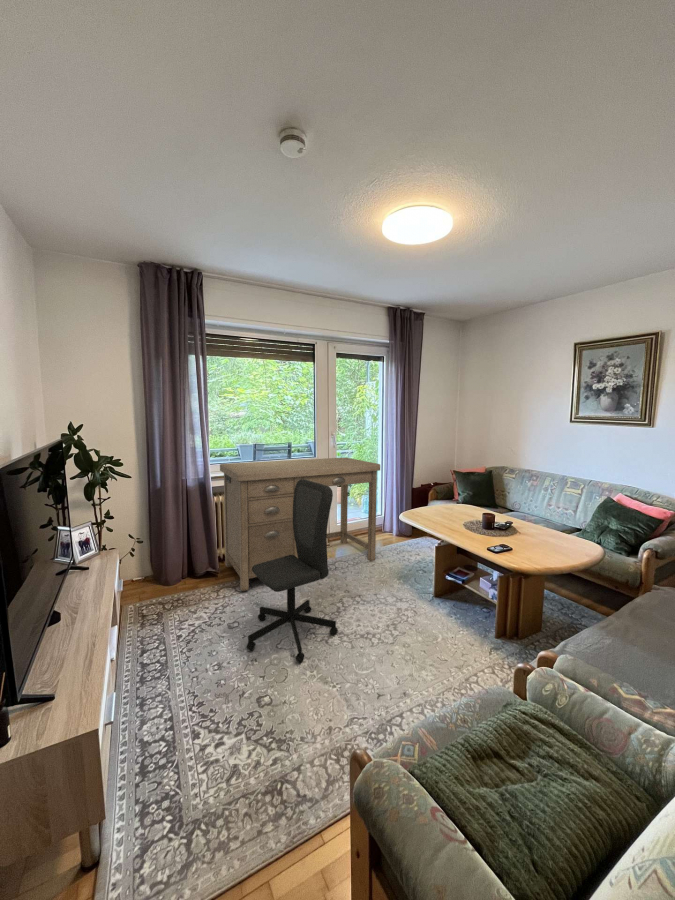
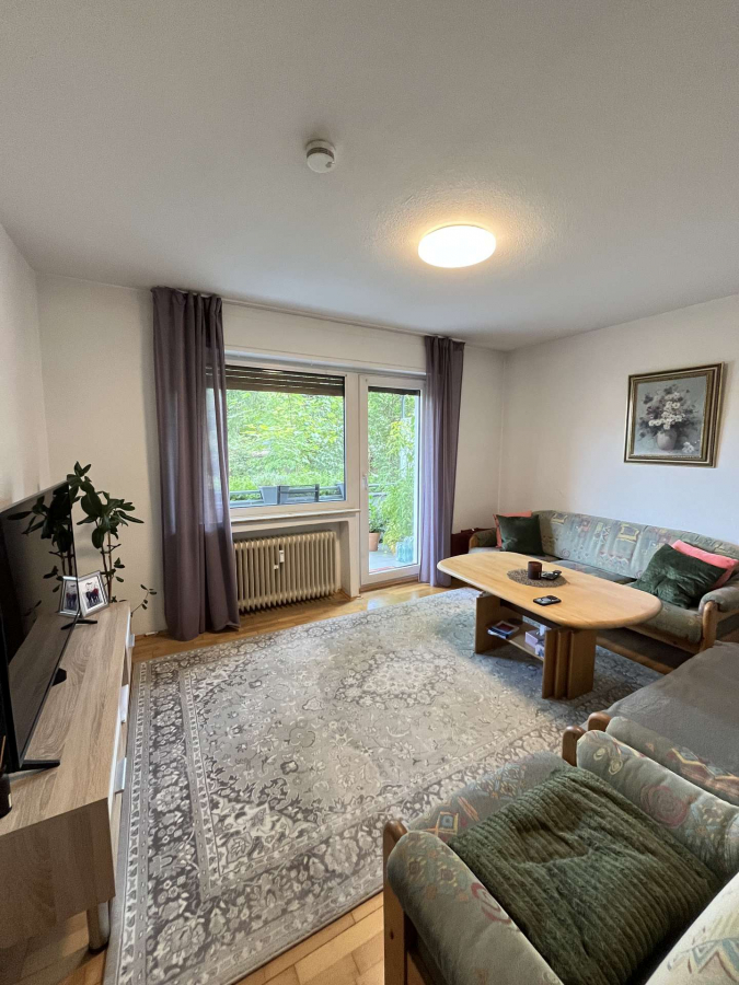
- desk (292, 514)
- office chair (293, 560)
